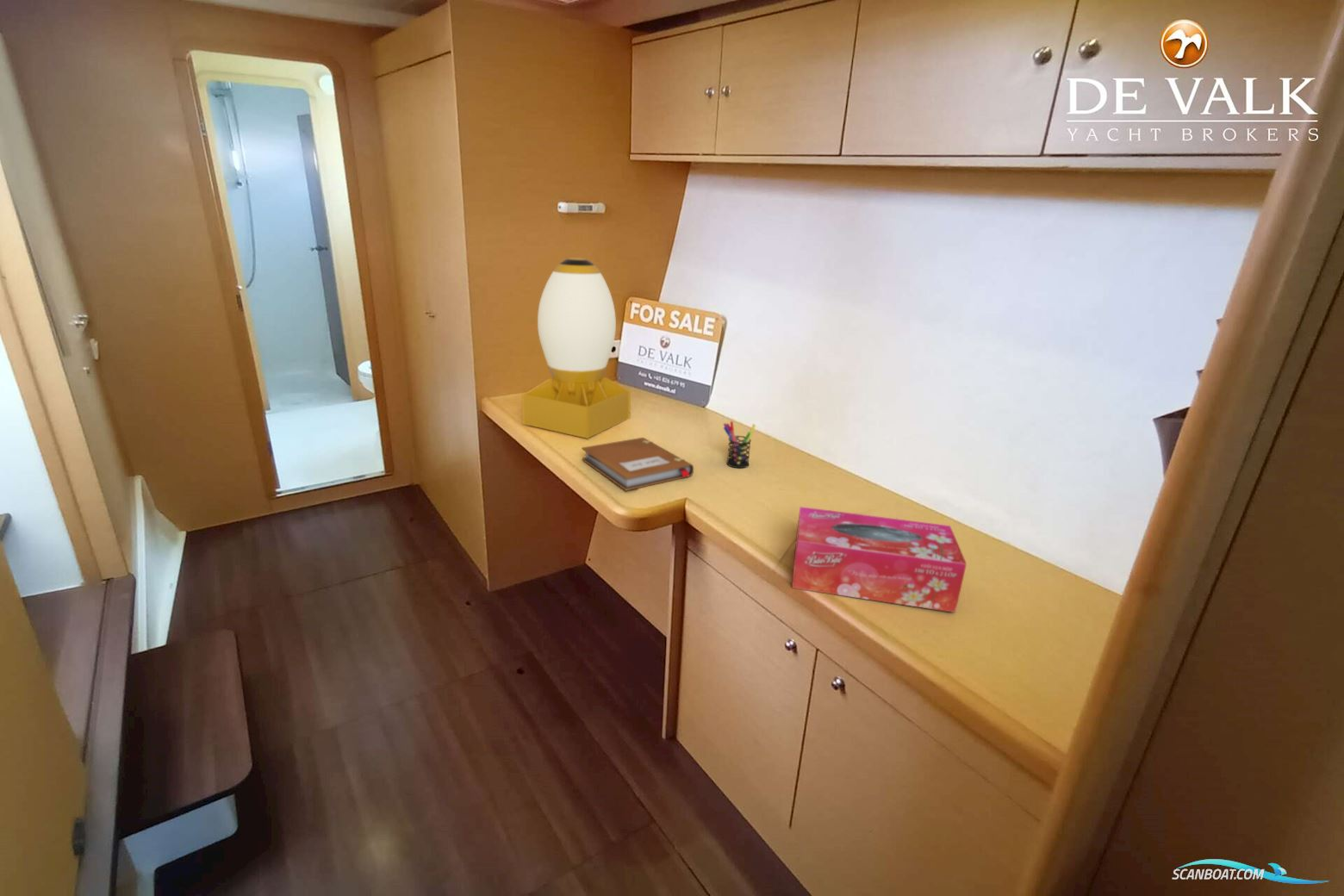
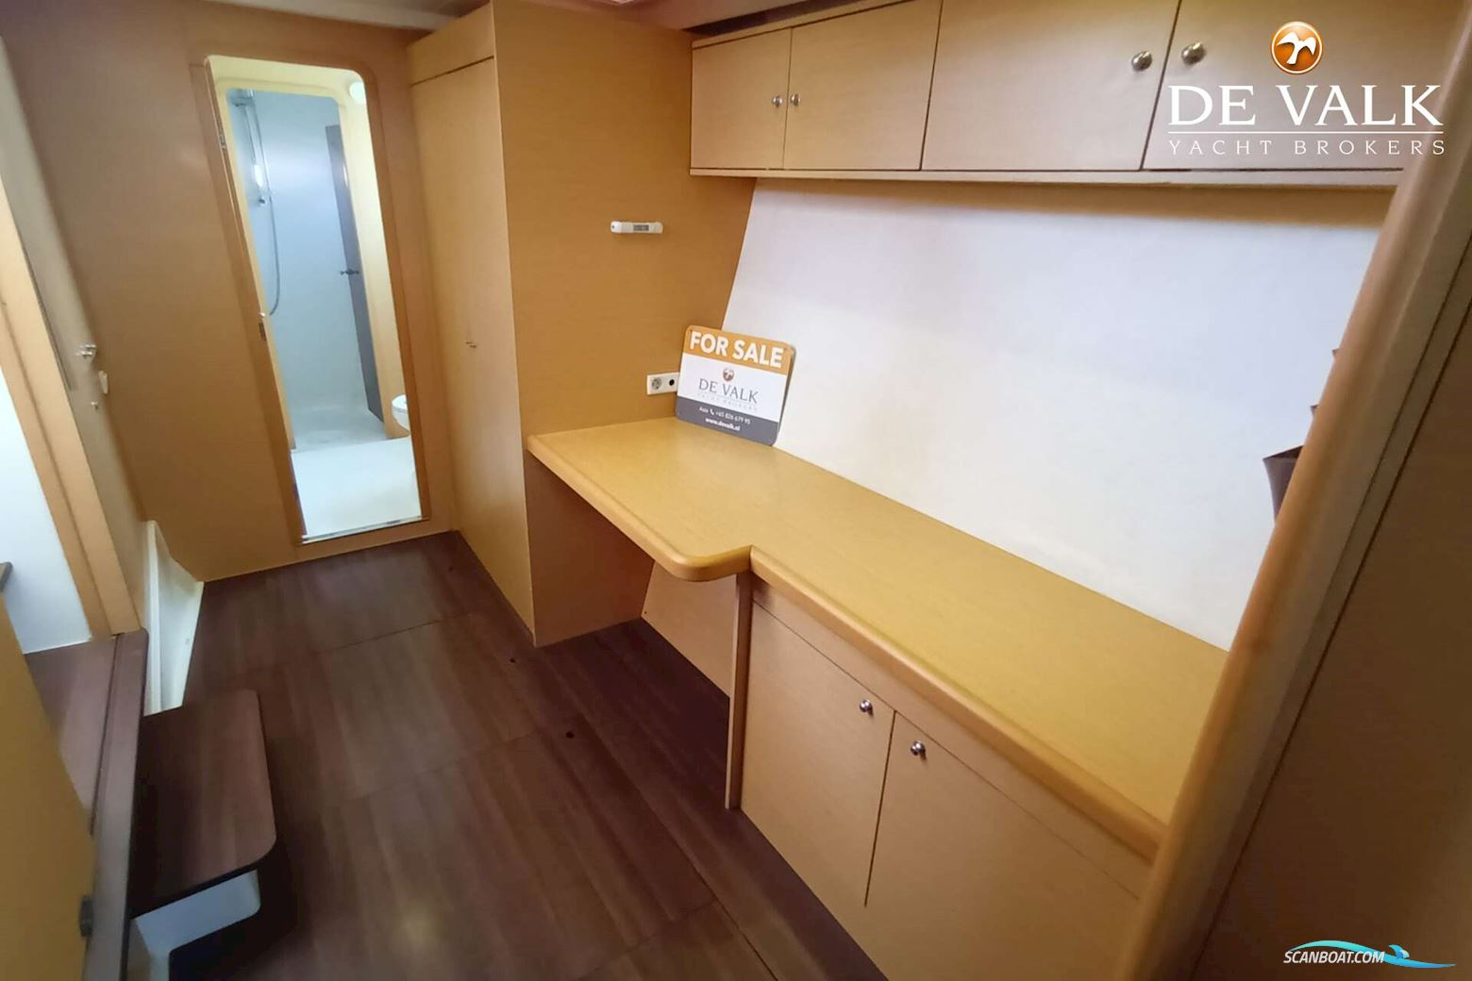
- notebook (638, 462)
- pen holder (739, 443)
- tissue box (873, 556)
- desk lamp (577, 343)
